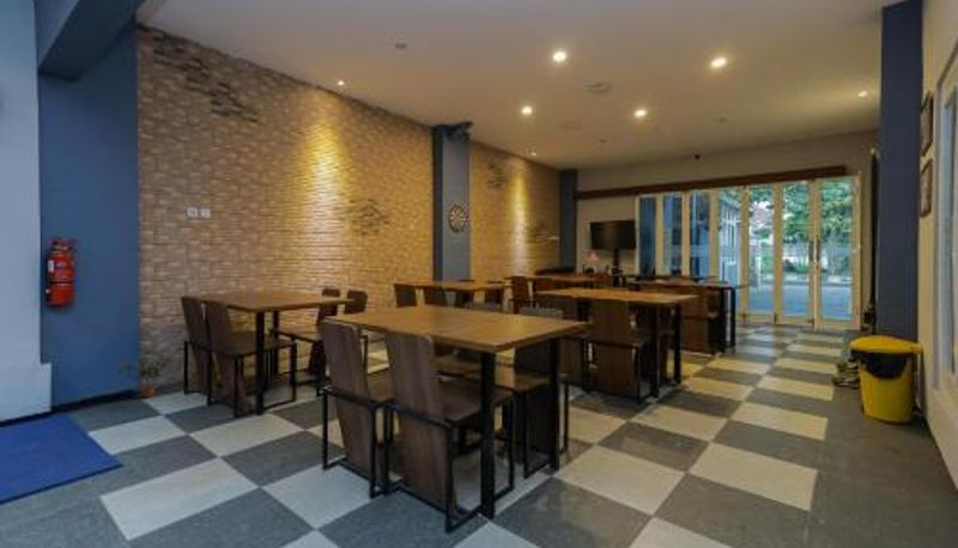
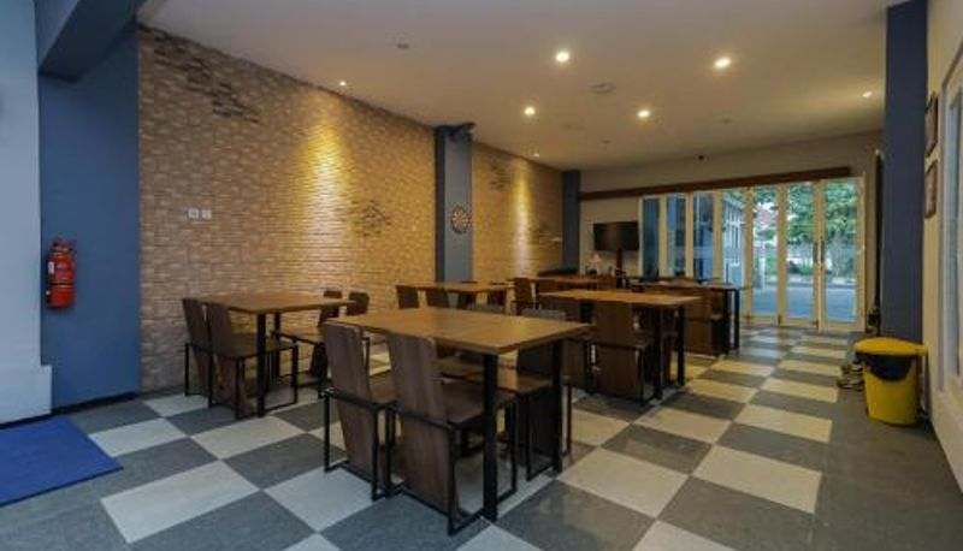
- potted plant (147, 373)
